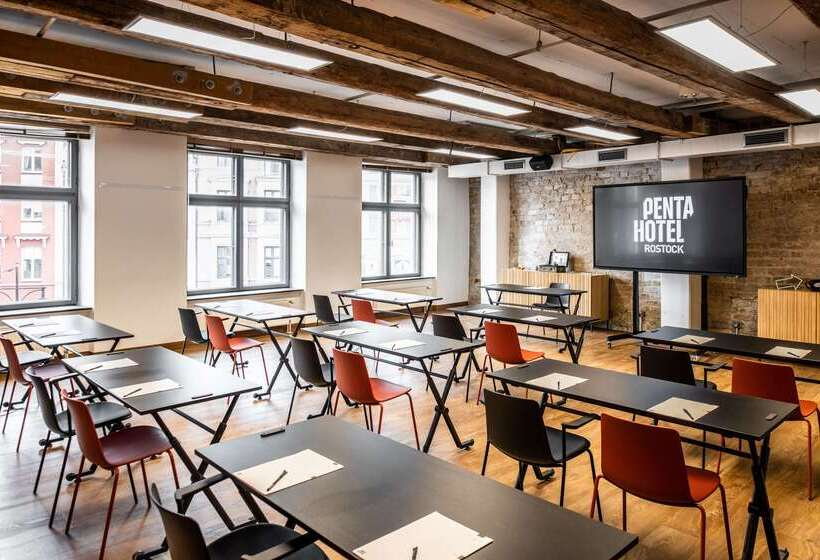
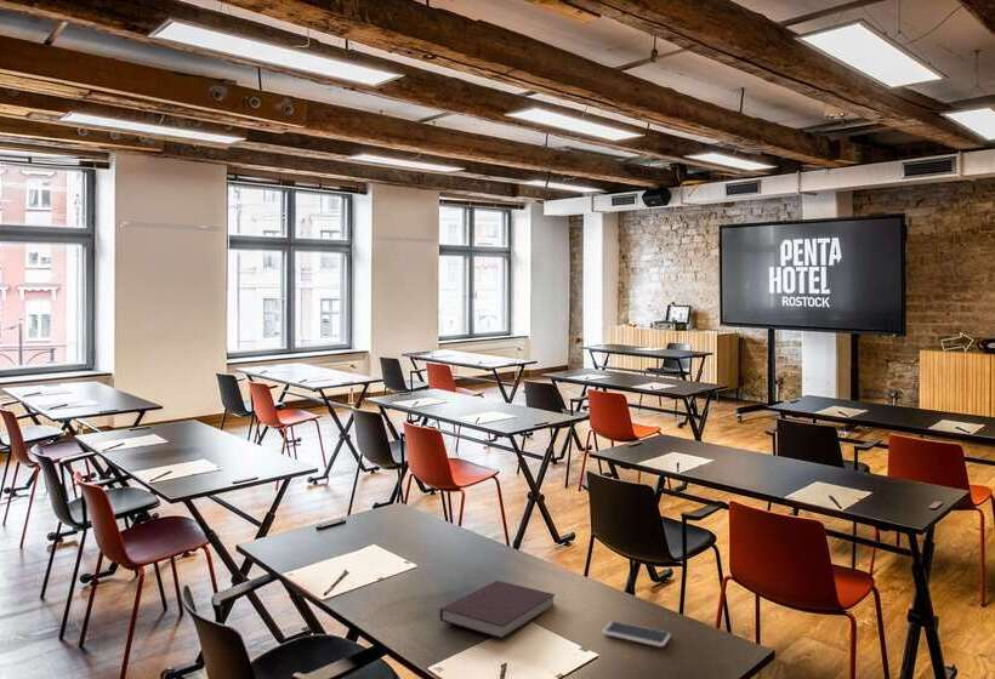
+ notebook (499, 606)
+ smartphone (636, 633)
